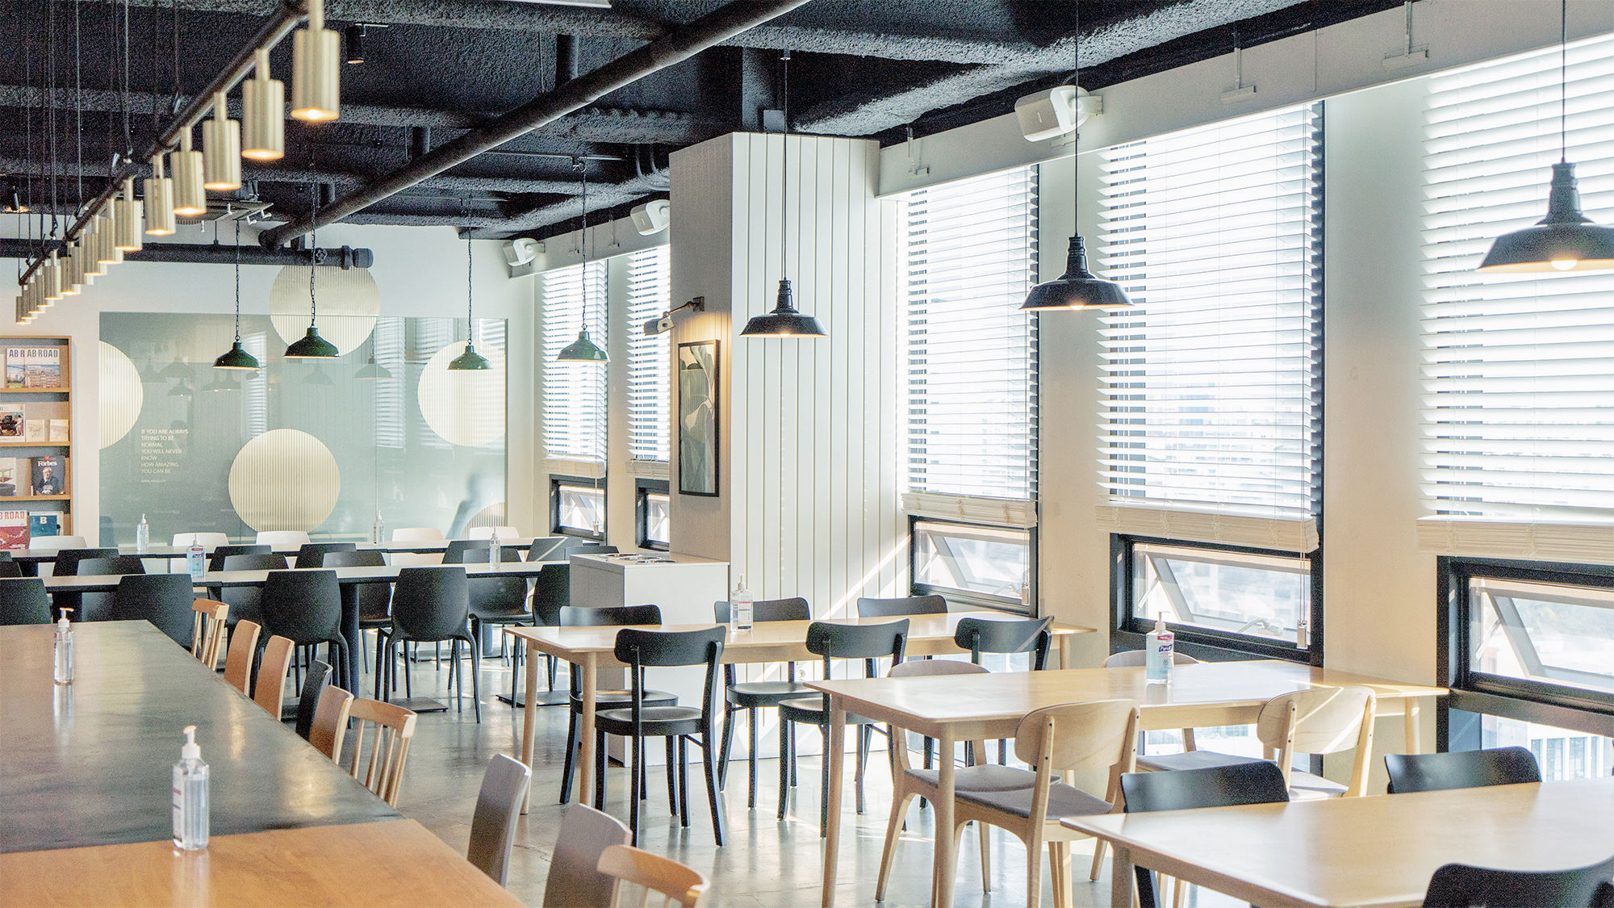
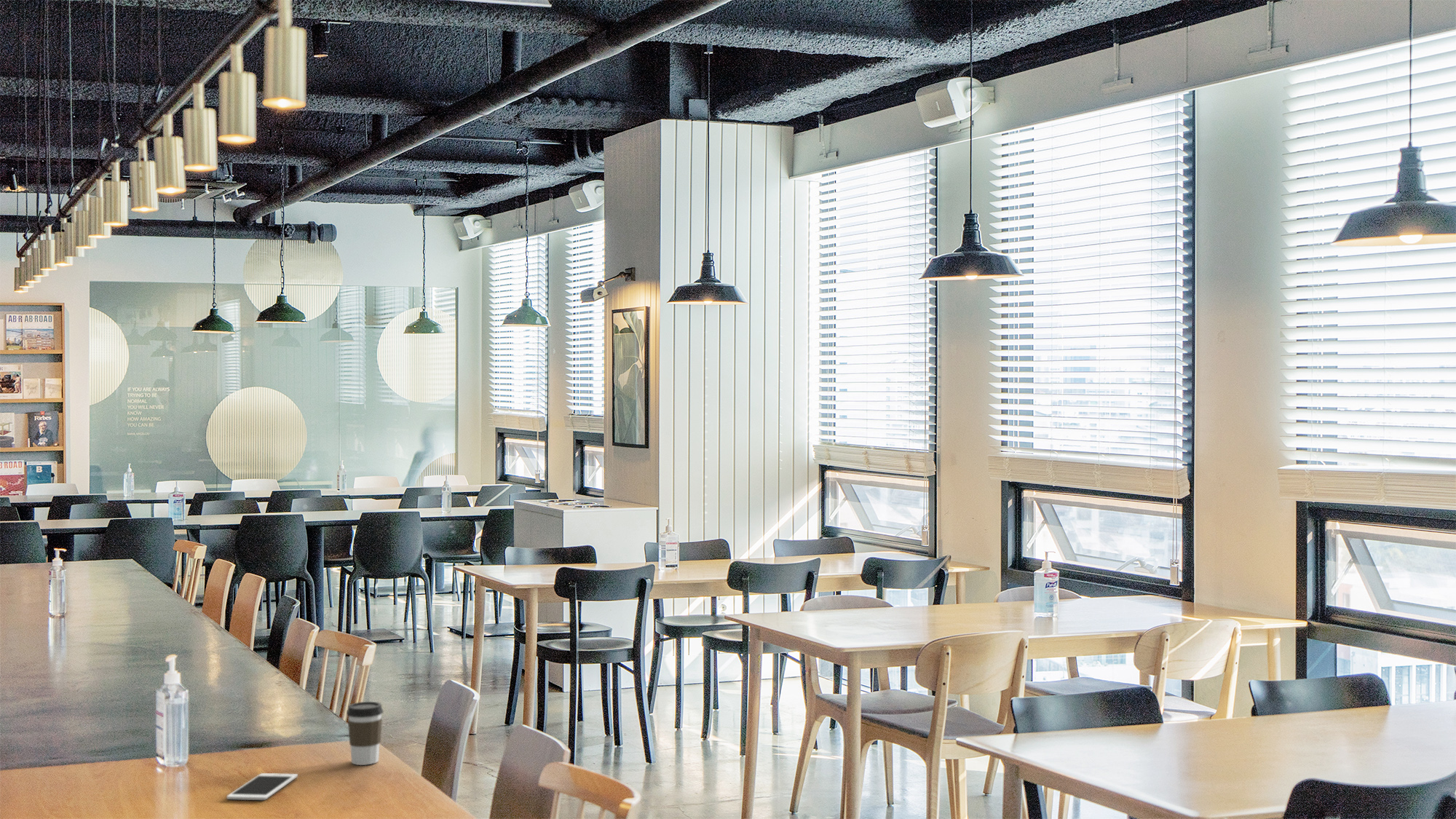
+ coffee cup (365, 733)
+ cell phone (263, 786)
